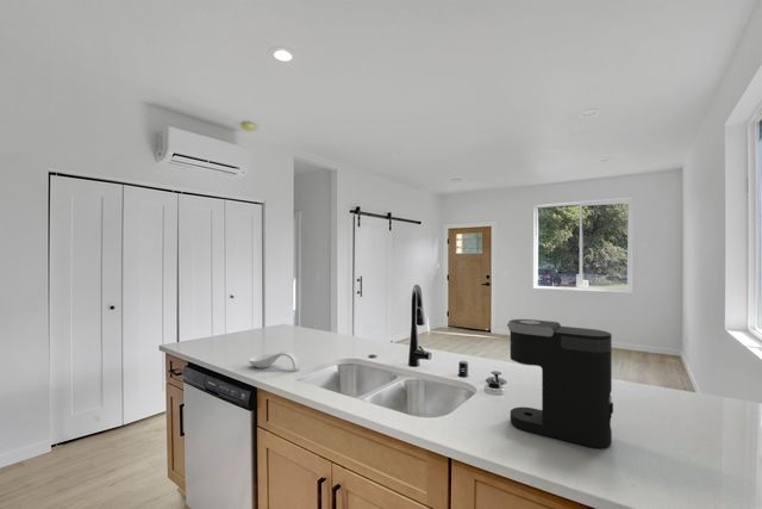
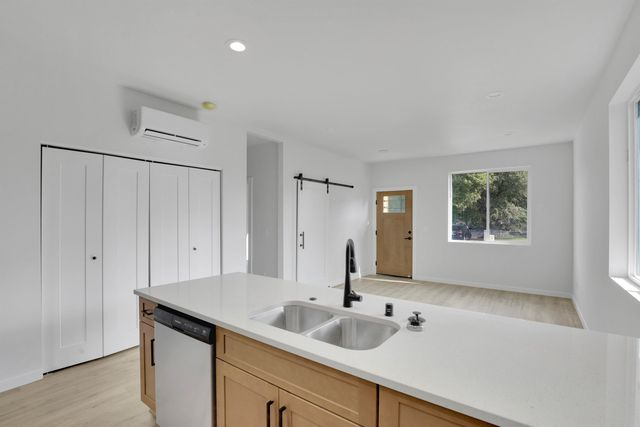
- coffee maker (556, 377)
- spoon rest (274, 359)
